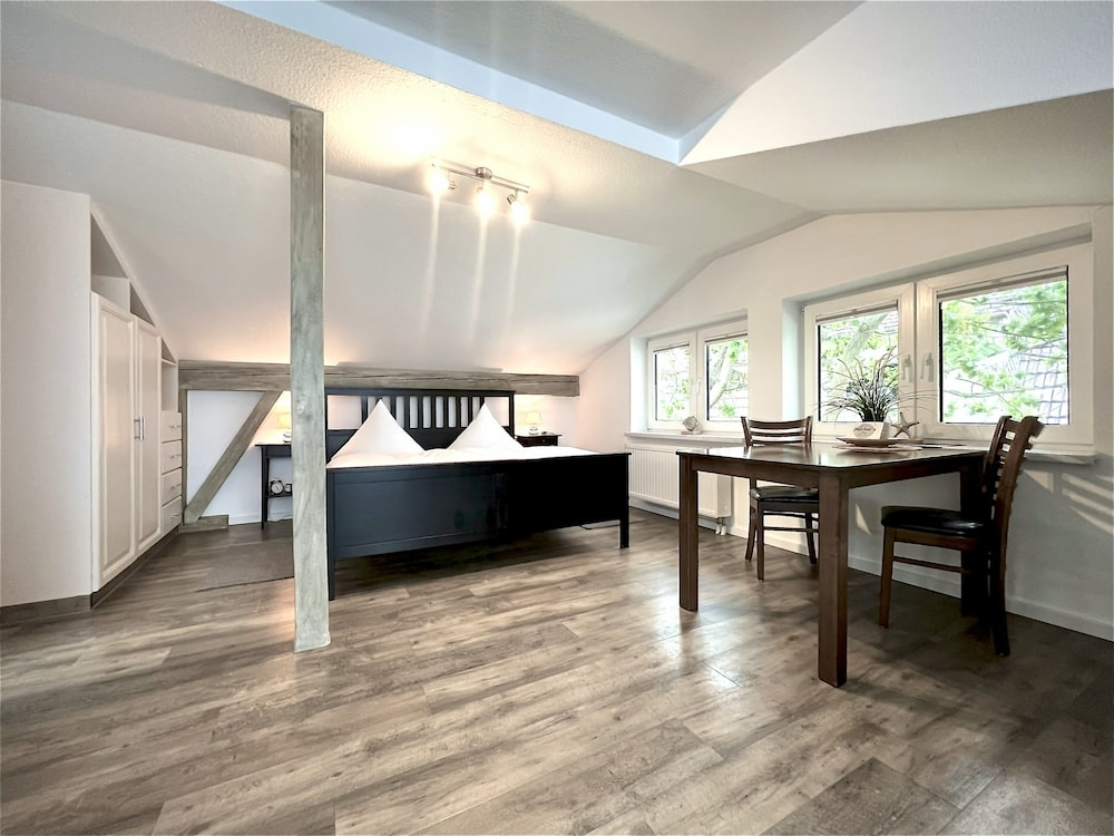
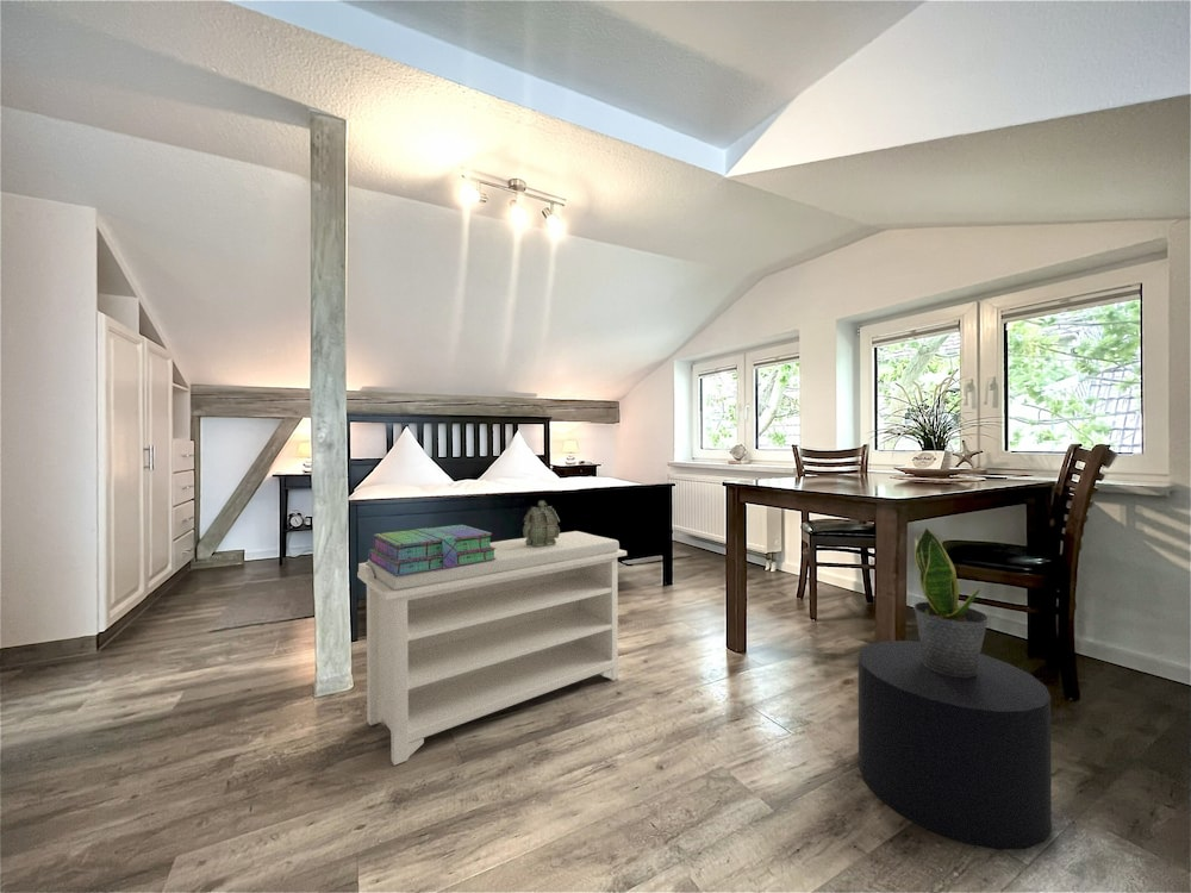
+ potted plant (949, 598)
+ stack of books (432, 545)
+ bench (504, 623)
+ stool (946, 729)
+ decorative box (541, 522)
